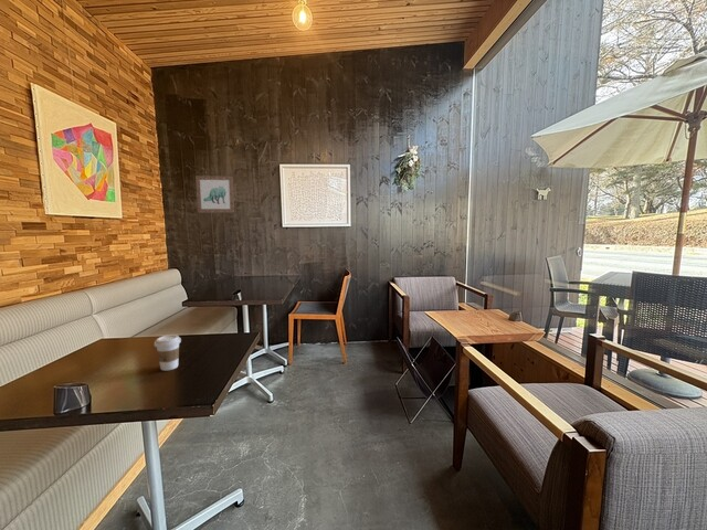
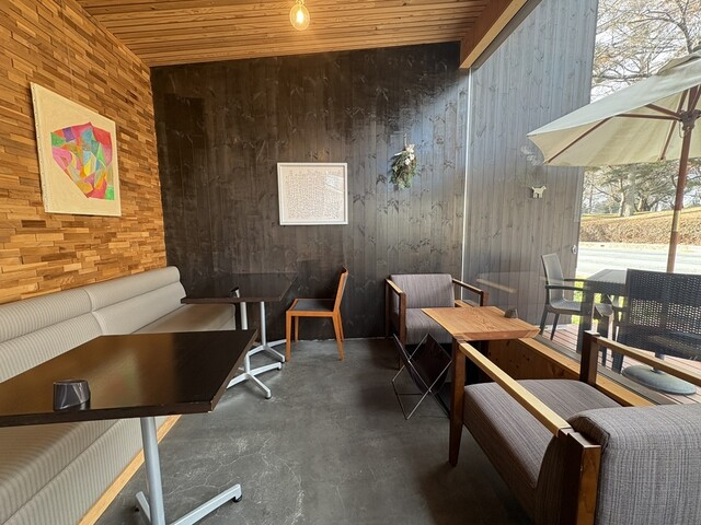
- coffee cup (168, 352)
- wall art (214, 194)
